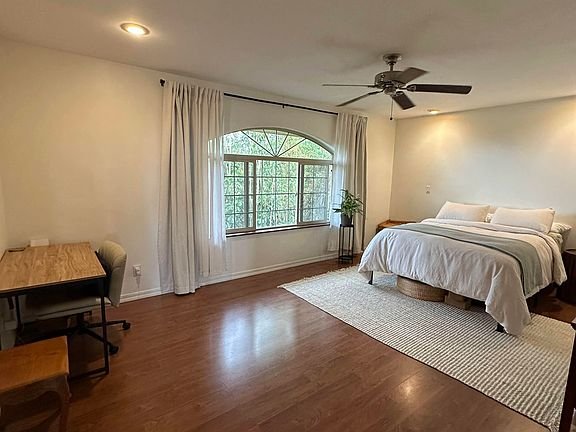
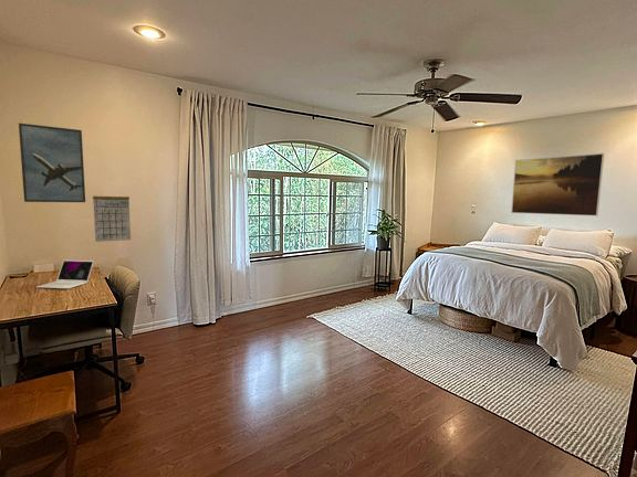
+ calendar (112, 213)
+ laptop (65, 272)
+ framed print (553, 186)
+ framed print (53, 165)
